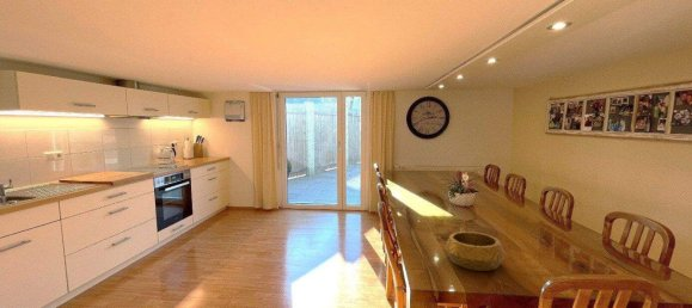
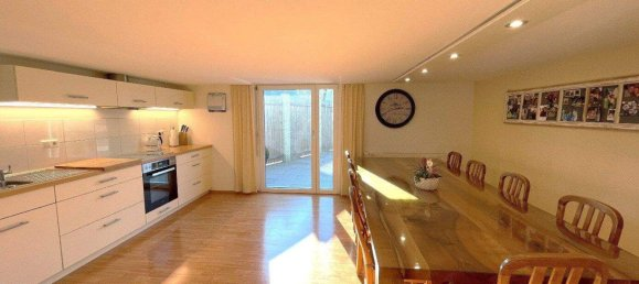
- decorative bowl (473, 250)
